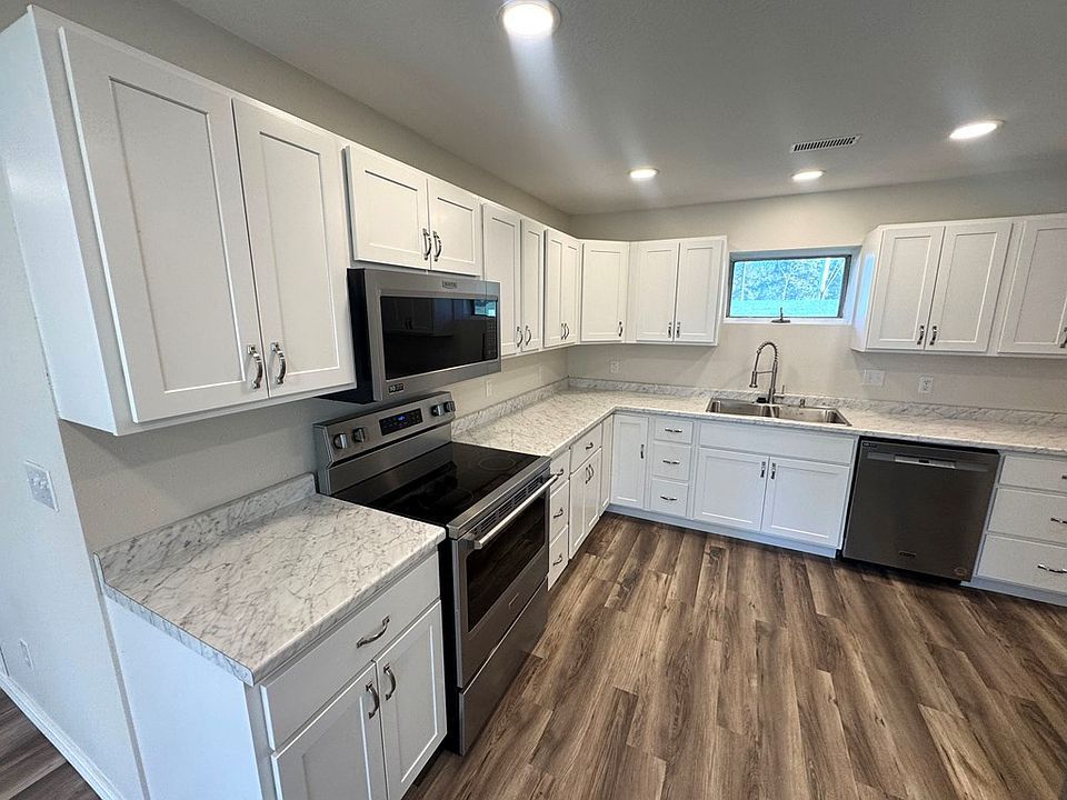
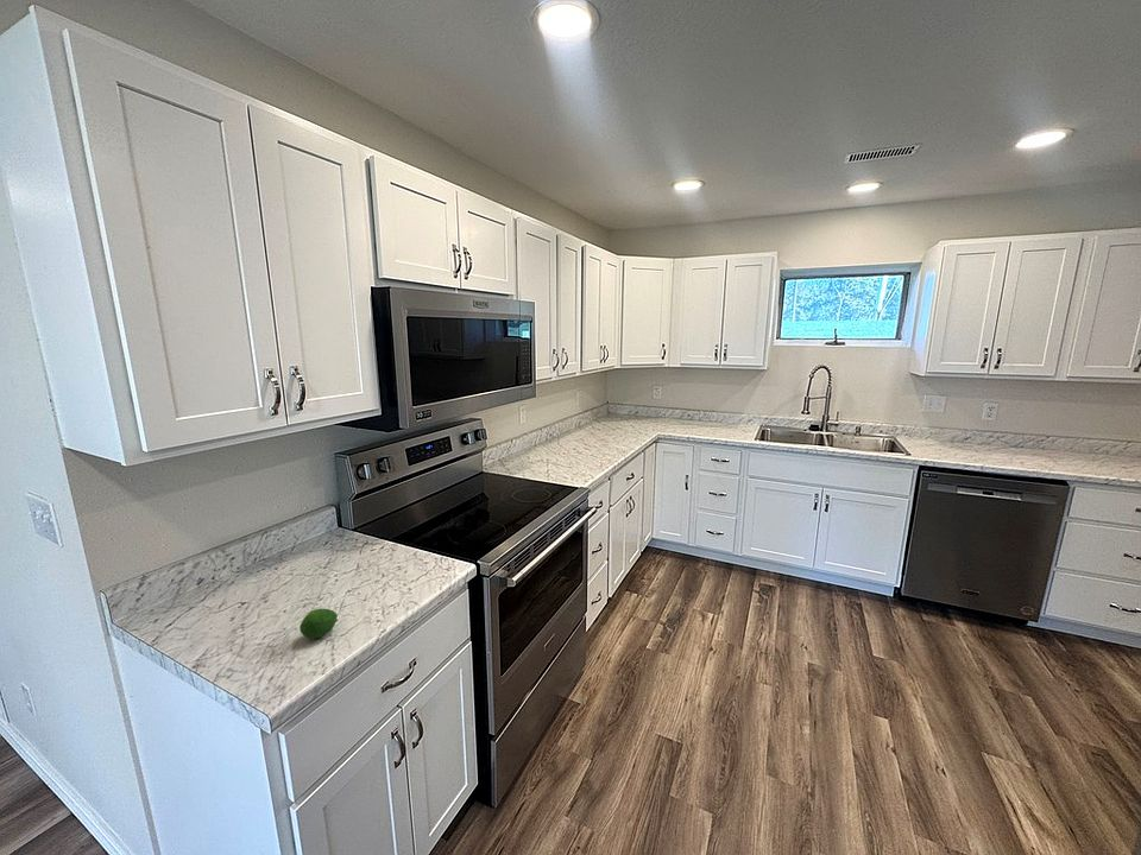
+ fruit (319, 622)
